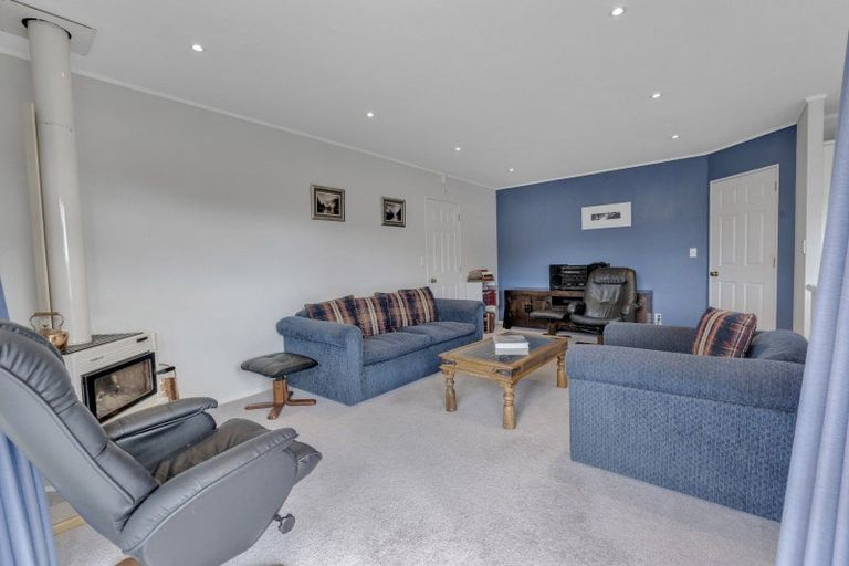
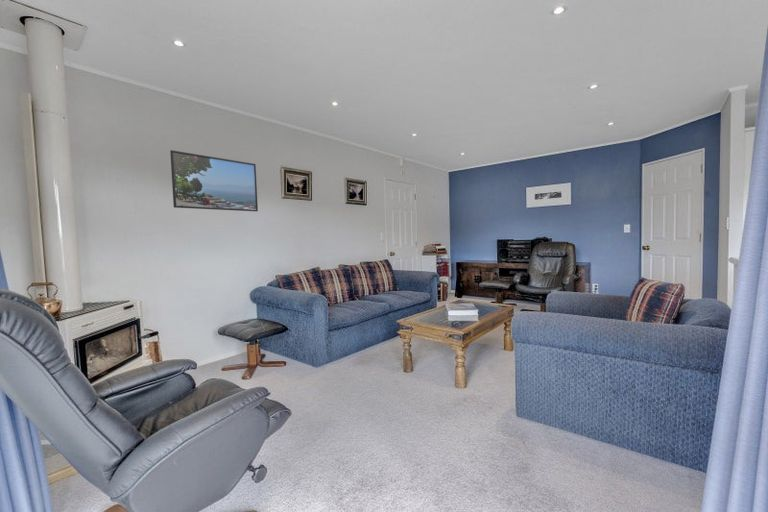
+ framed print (218, 183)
